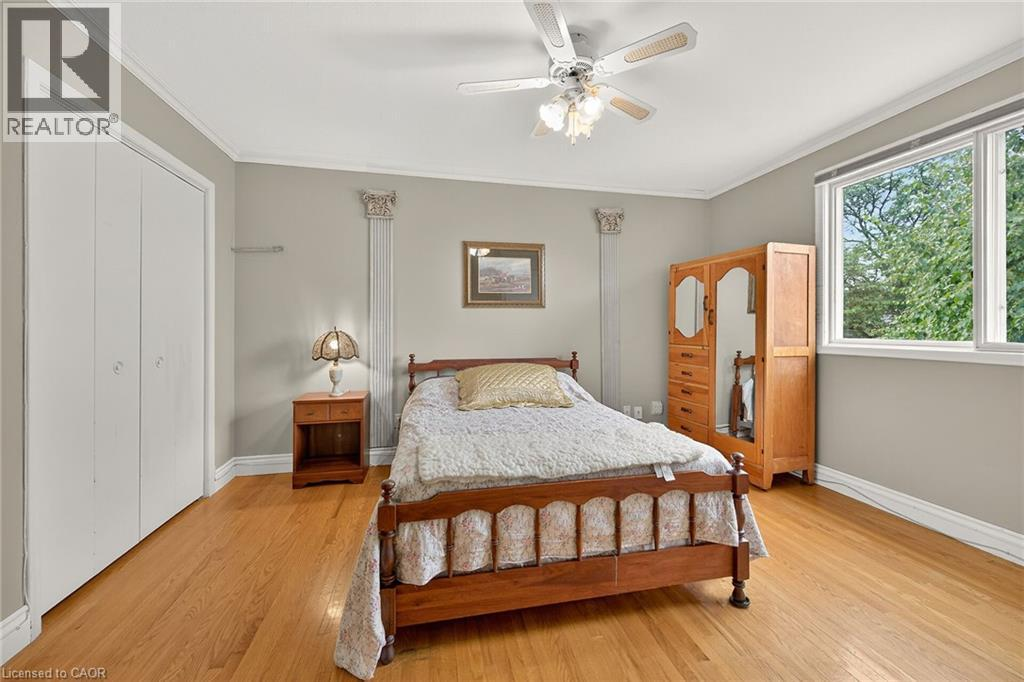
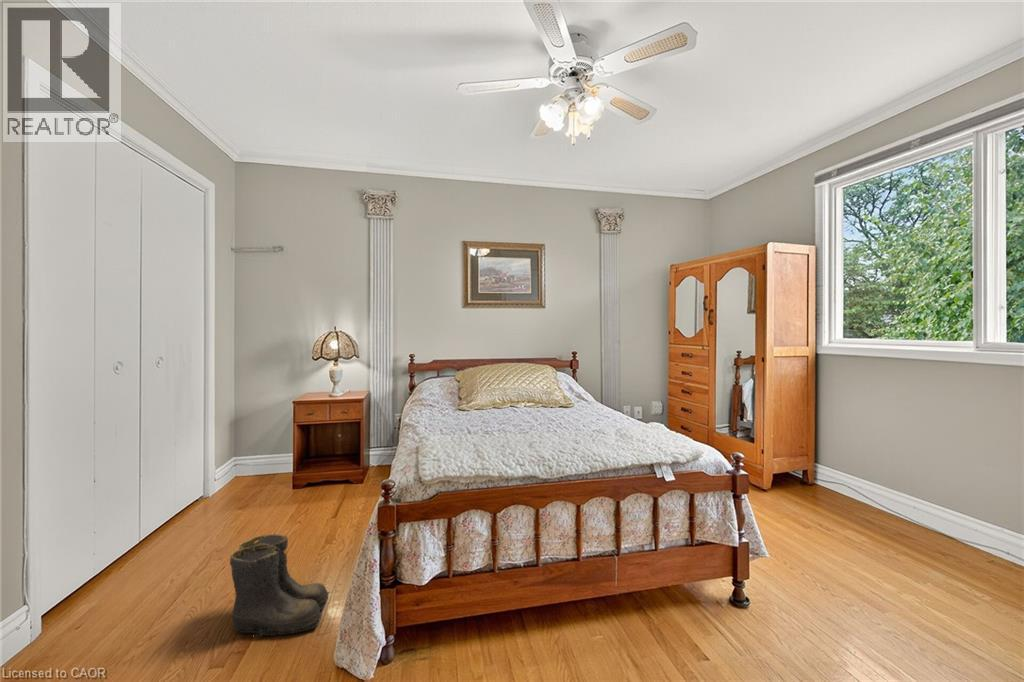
+ boots (281, 580)
